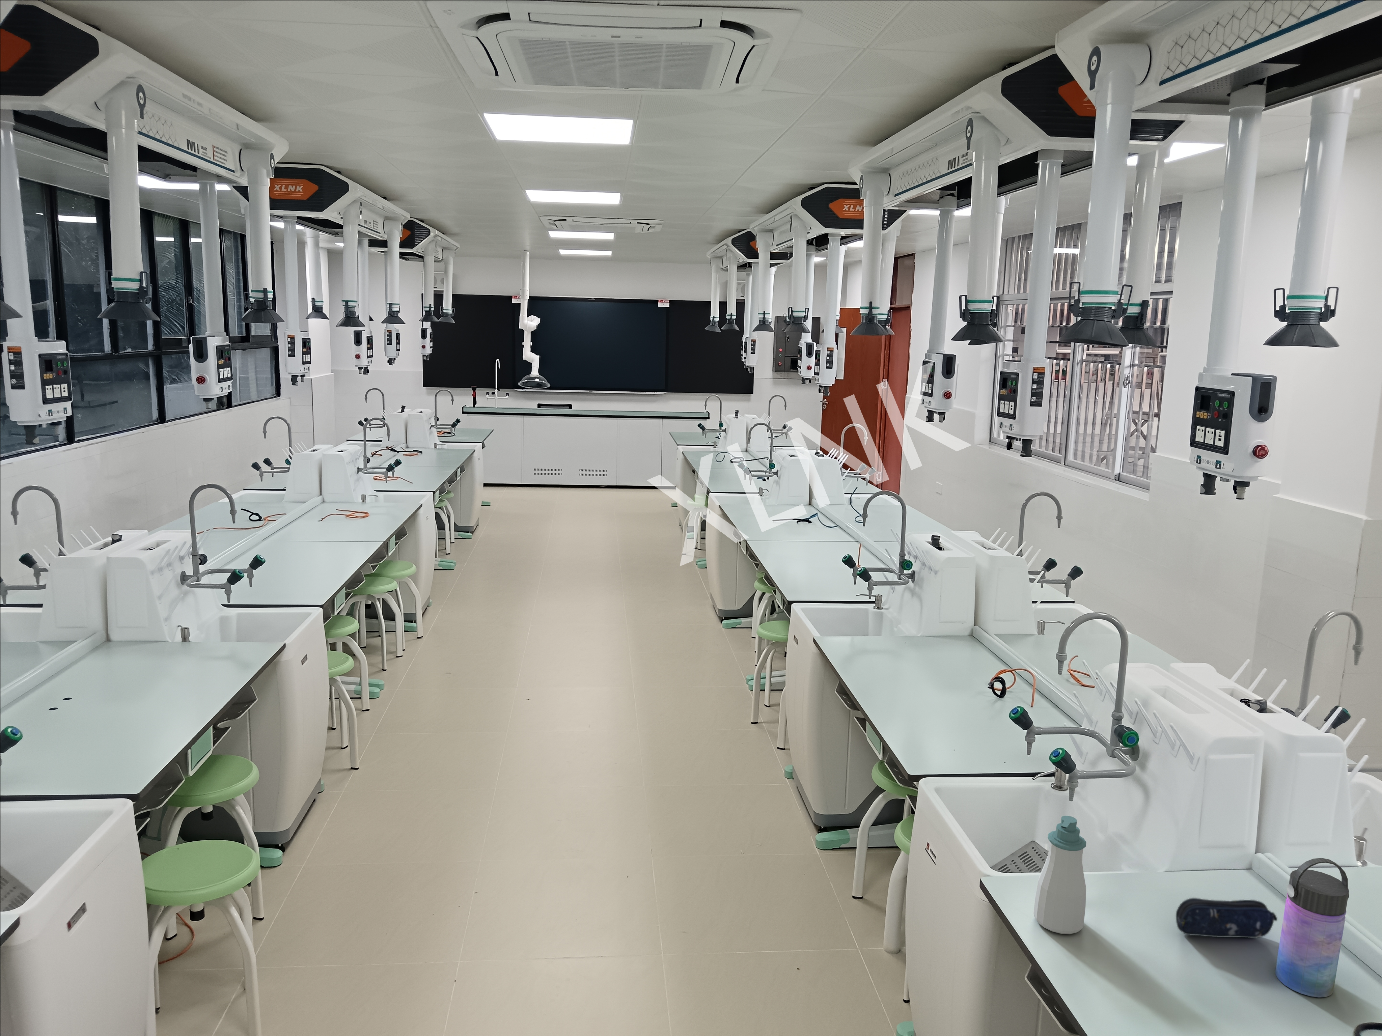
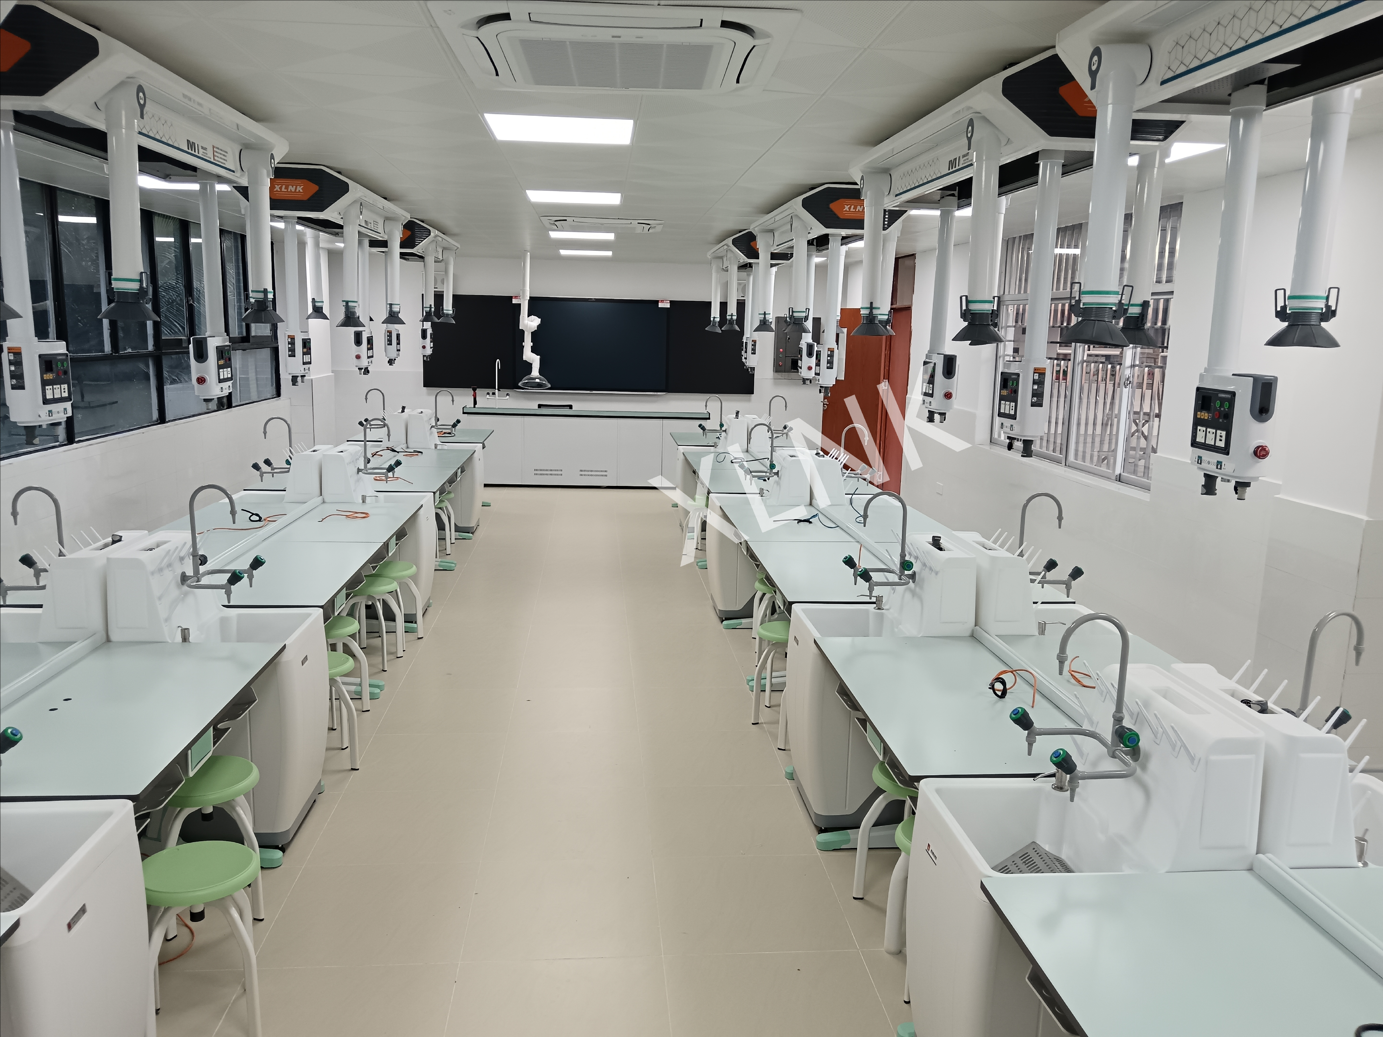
- water bottle (1312, 921)
- soap bottle (1063, 871)
- pencil case (1224, 918)
